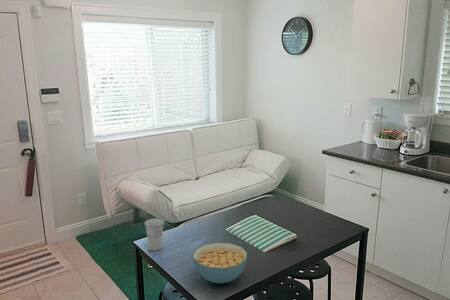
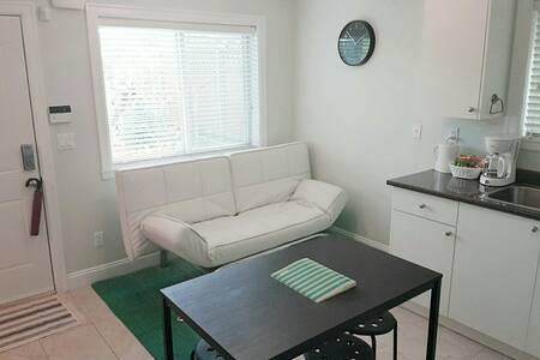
- cup (154, 234)
- cereal bowl (220, 266)
